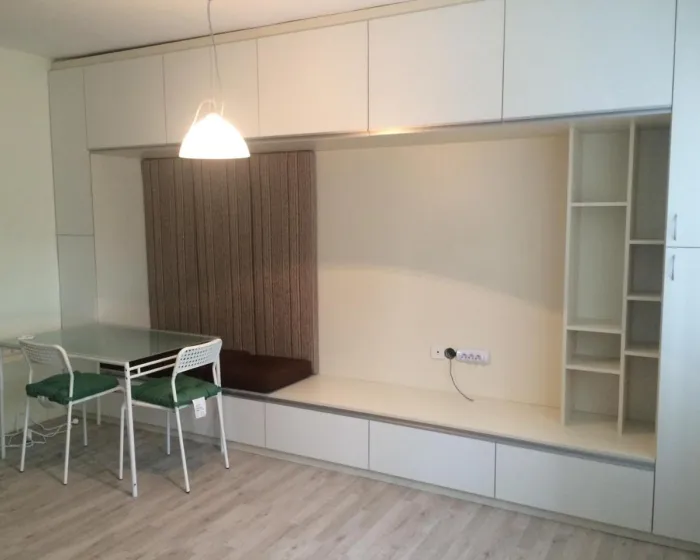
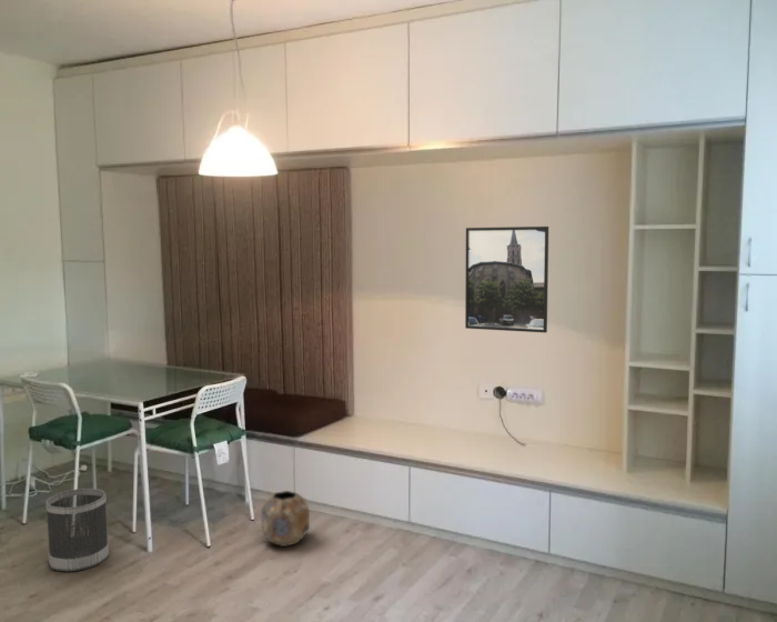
+ wastebasket (78, 528)
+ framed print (505, 279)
+ planter (285, 518)
